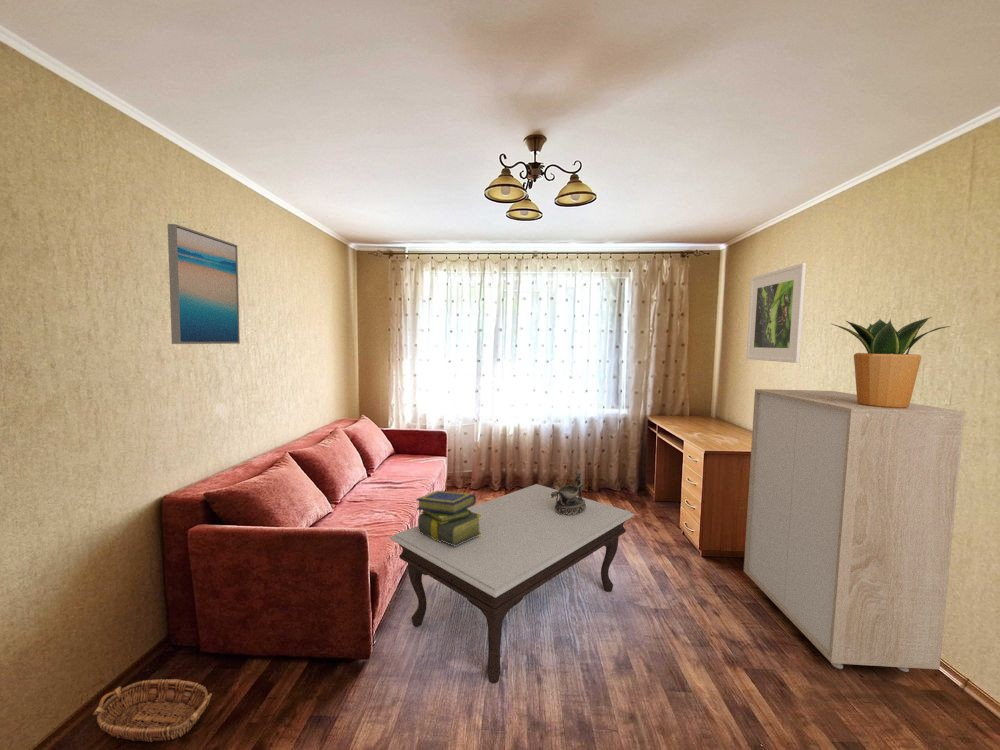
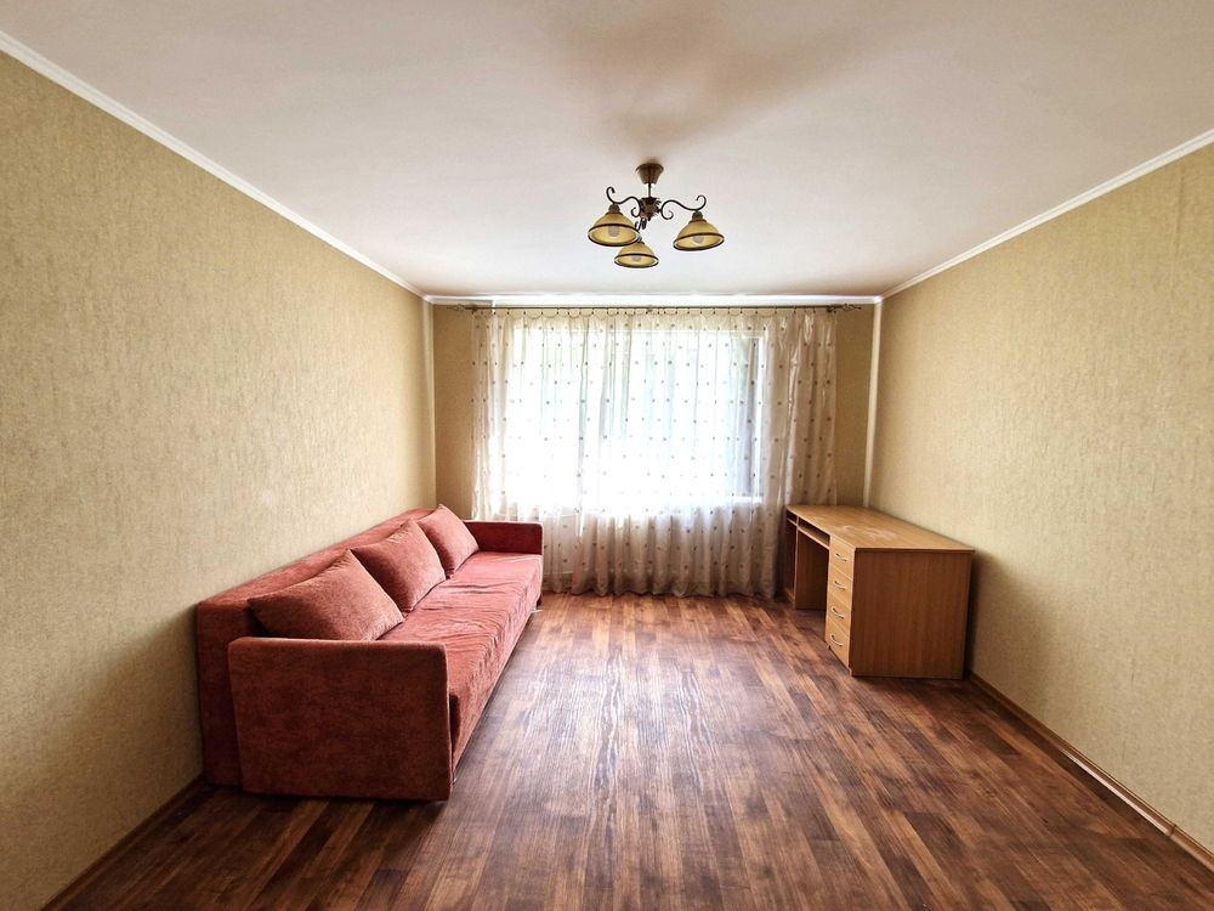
- basket (155, 707)
- decorative bowl (569, 492)
- coffee table (520, 564)
- stack of books (447, 514)
- storage cabinet (834, 513)
- wall art (207, 290)
- potted plant (881, 360)
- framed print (773, 316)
